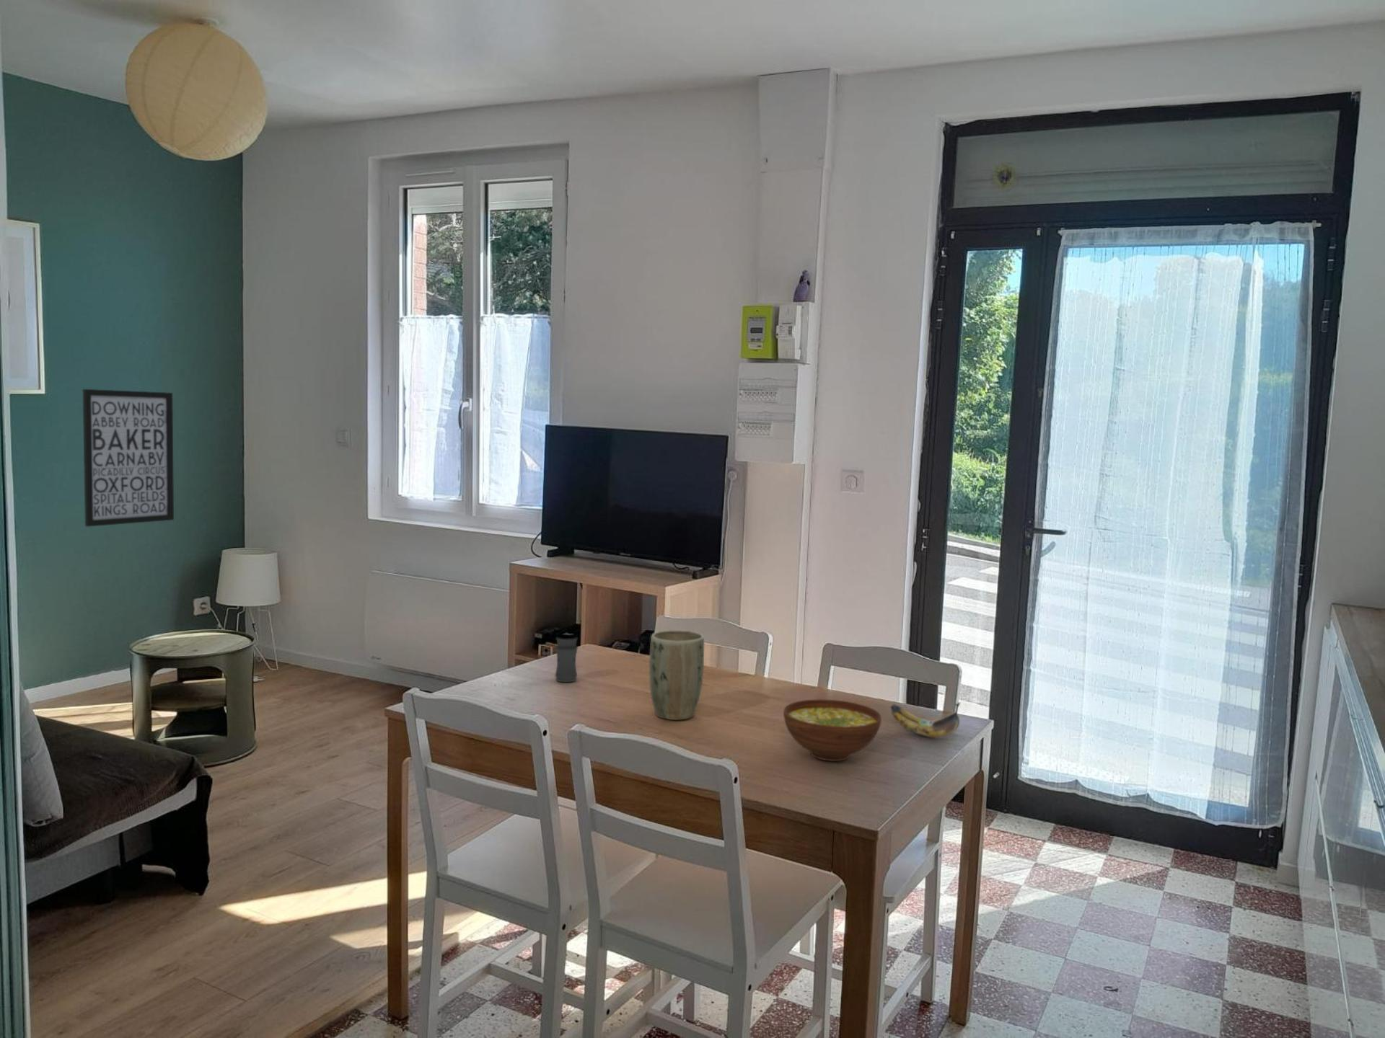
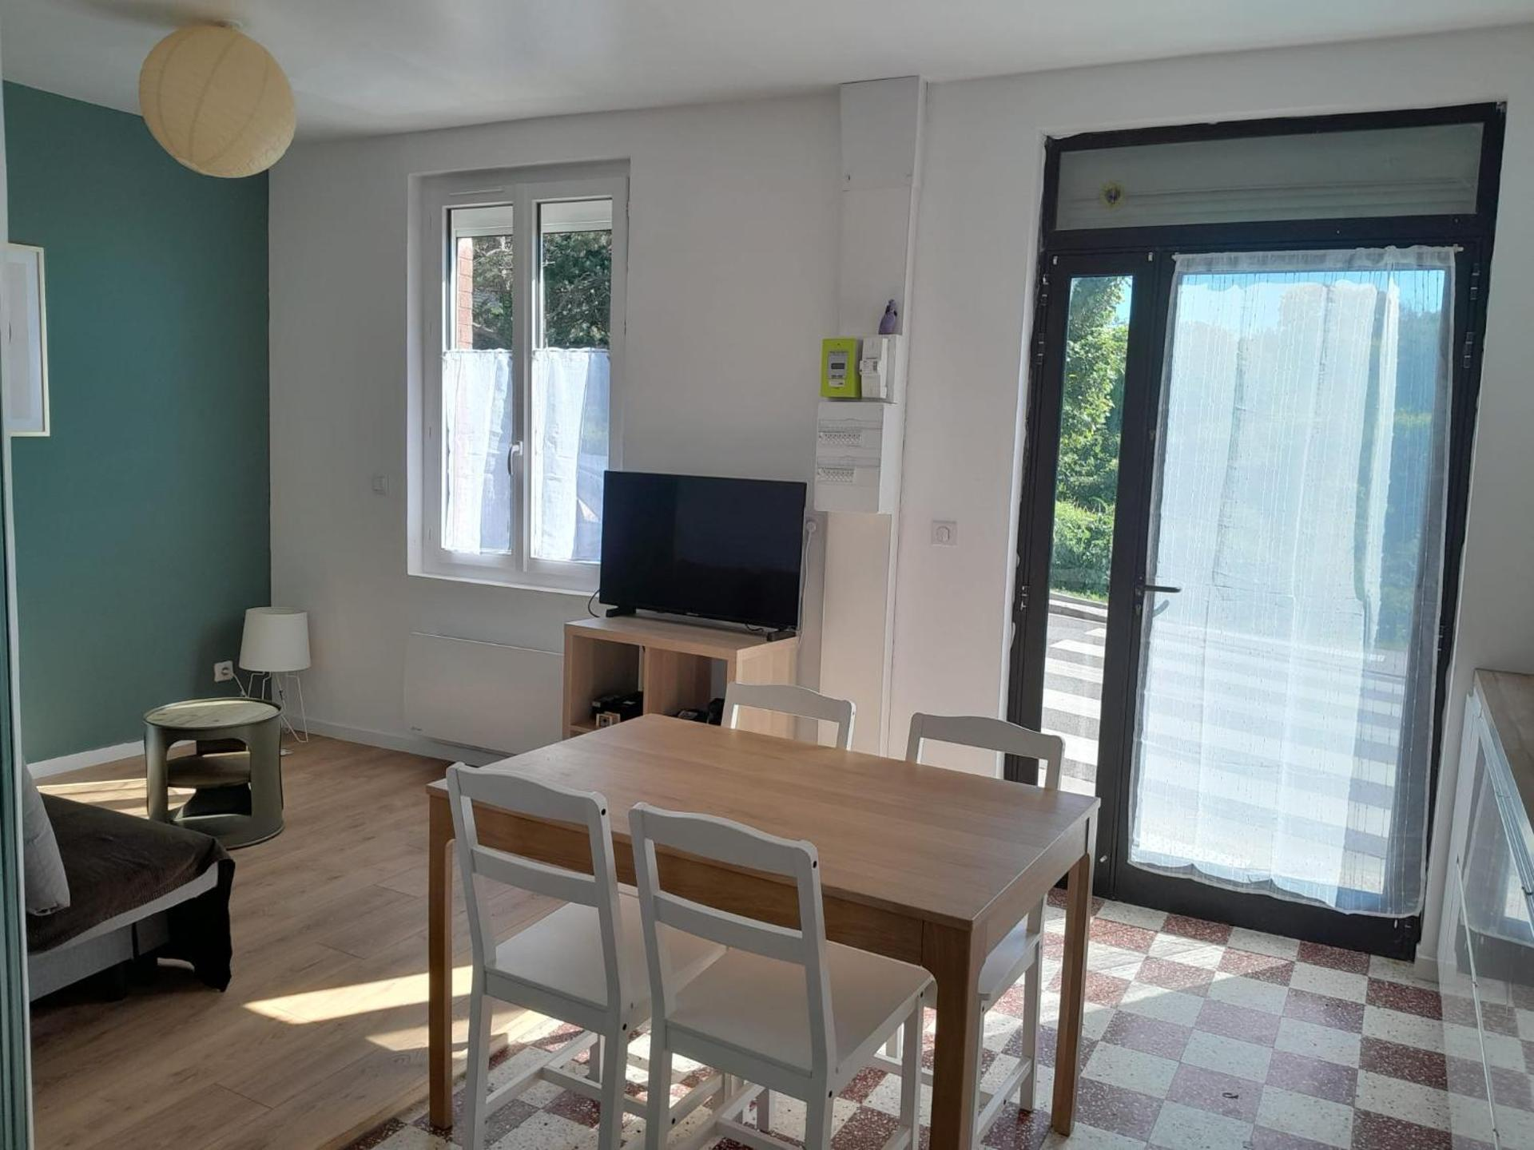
- wall art (130, 457)
- bowl (831, 734)
- plant pot (676, 675)
- jar (566, 659)
- banana (924, 719)
